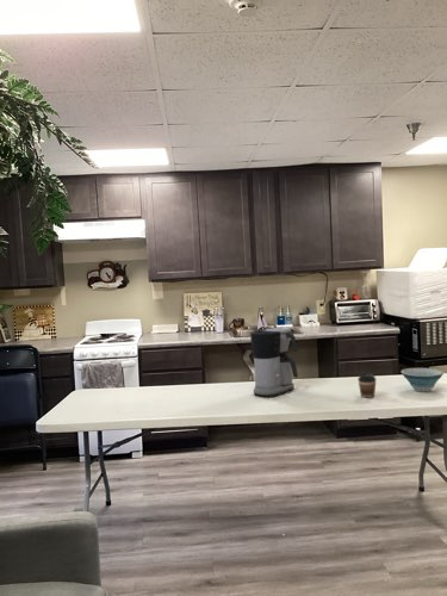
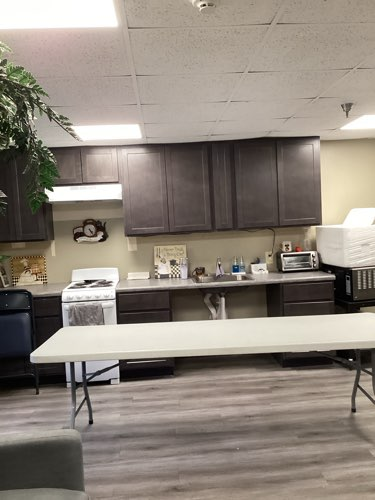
- coffee maker (275, 361)
- bowl (422, 380)
- coffee cup (367, 384)
